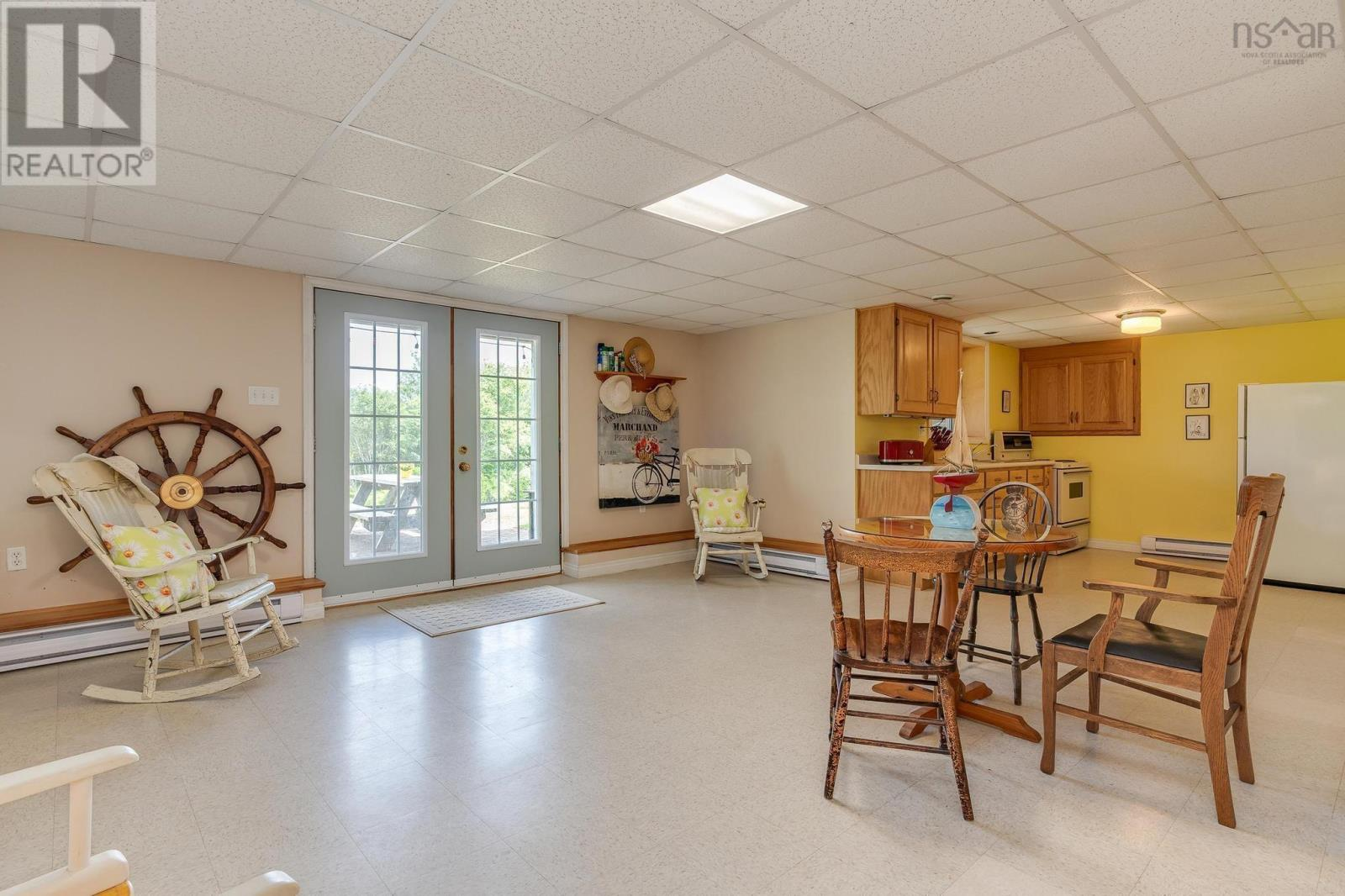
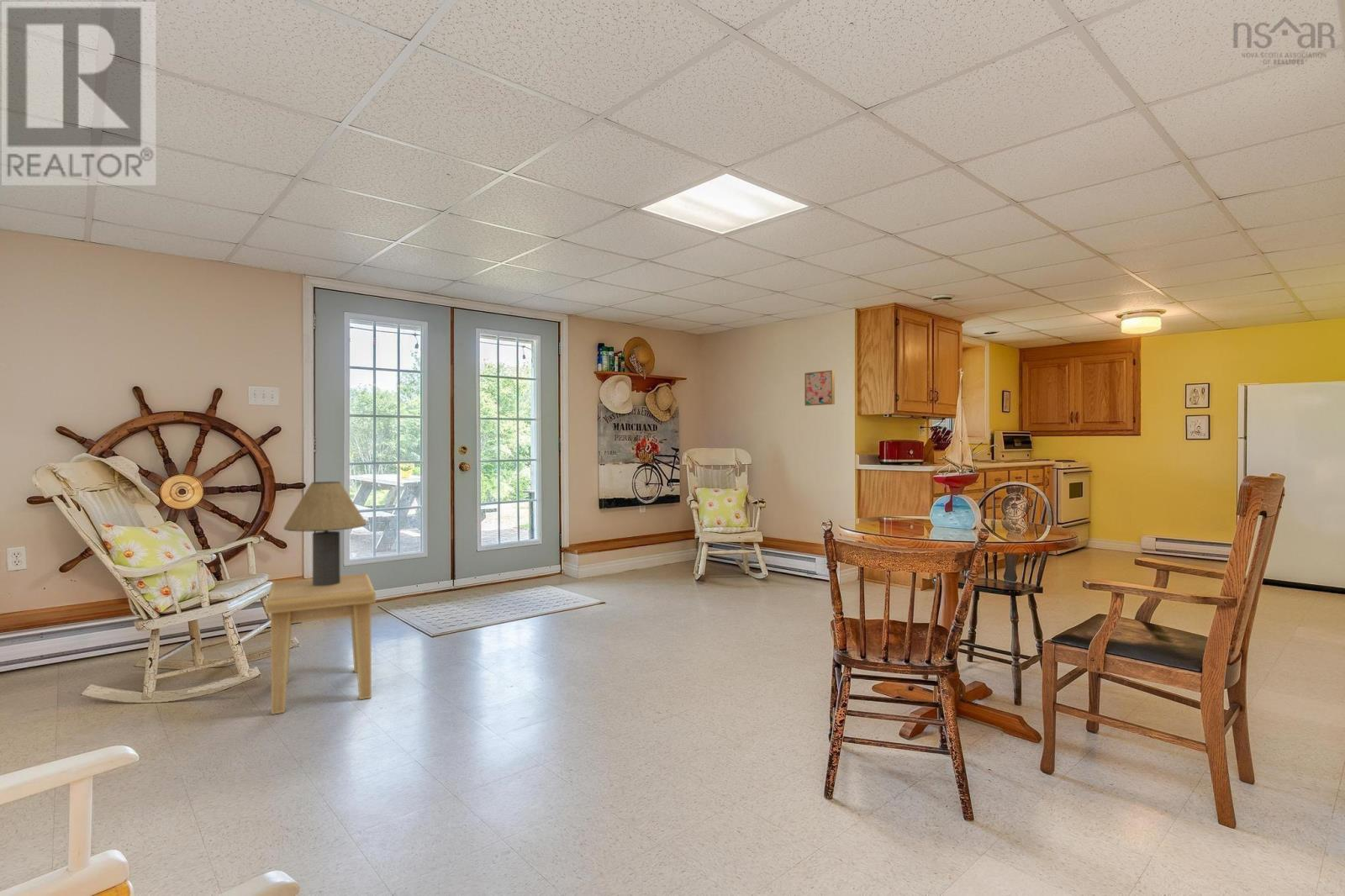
+ table lamp (326, 532)
+ wall art (819, 388)
+ side table (322, 619)
